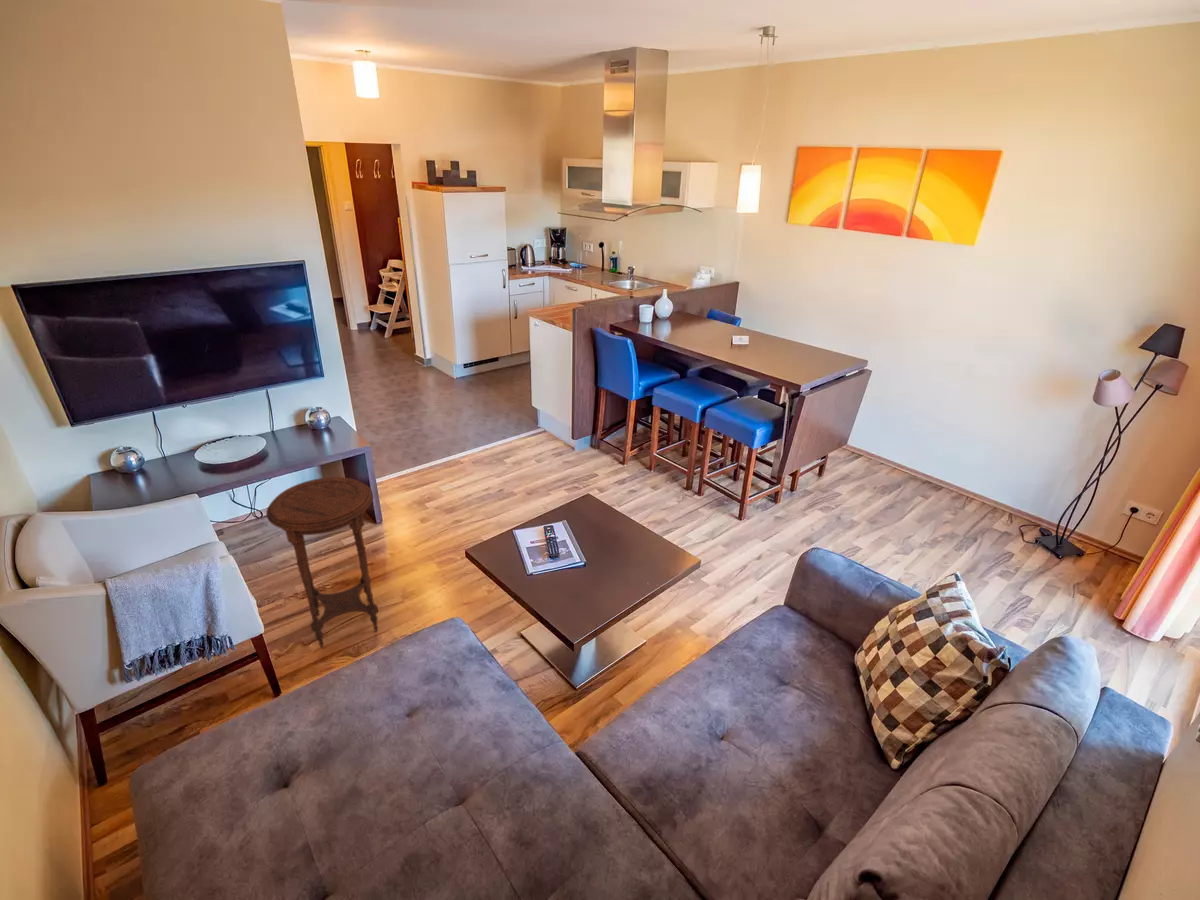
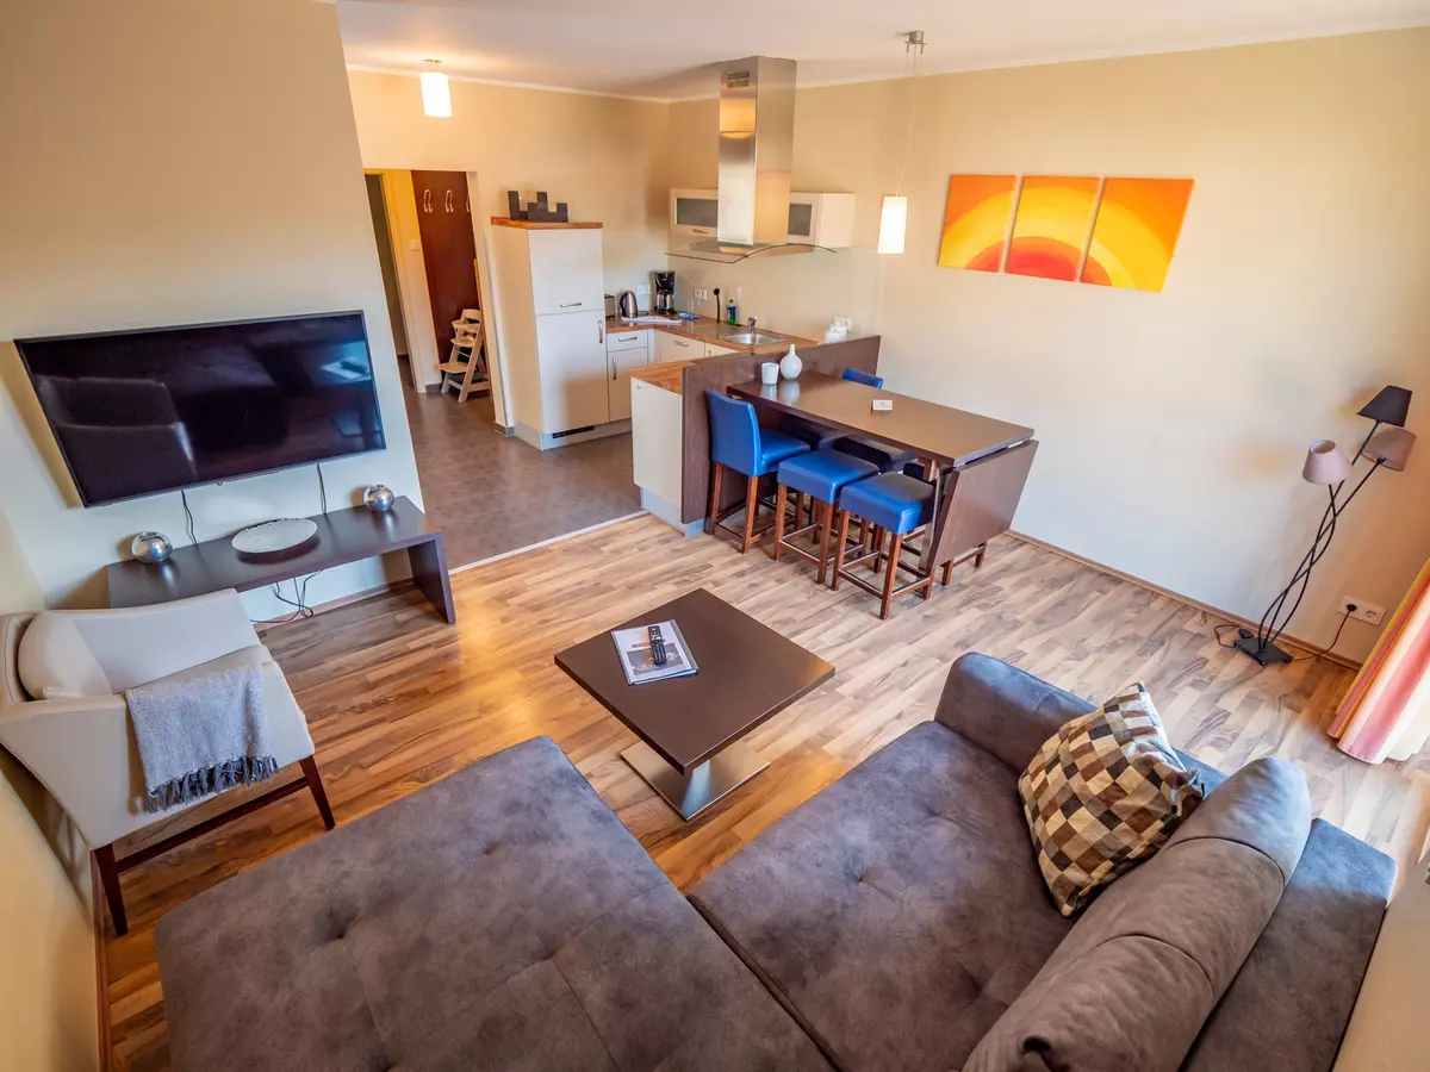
- side table (309, 568)
